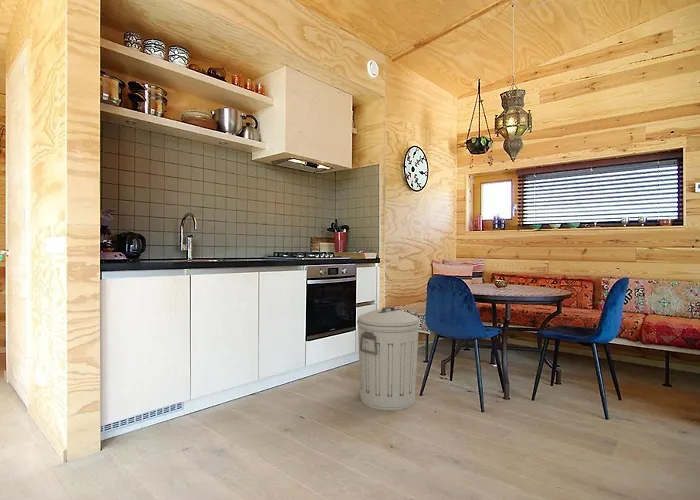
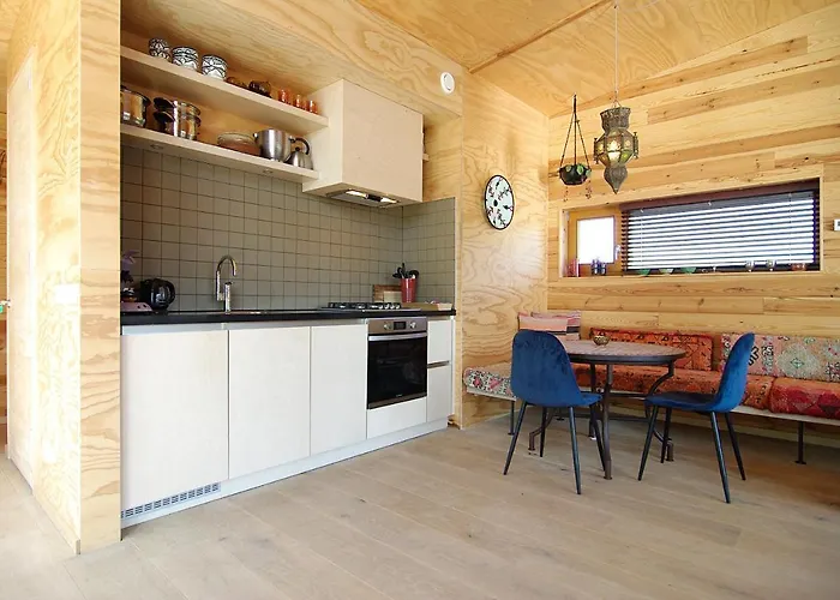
- trash can (387, 353)
